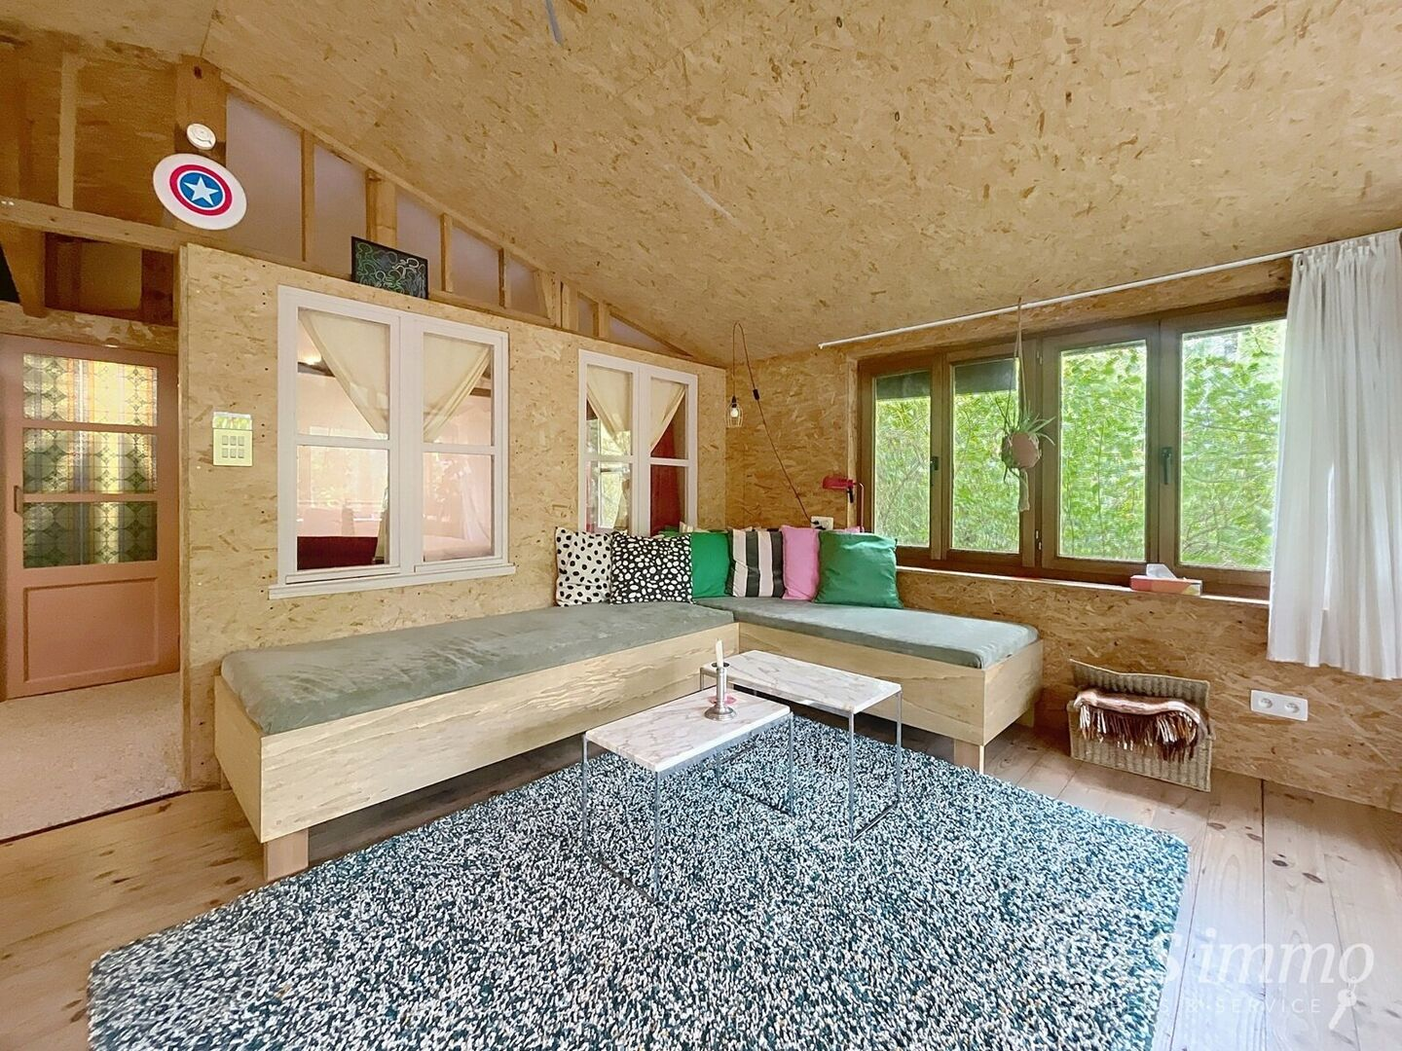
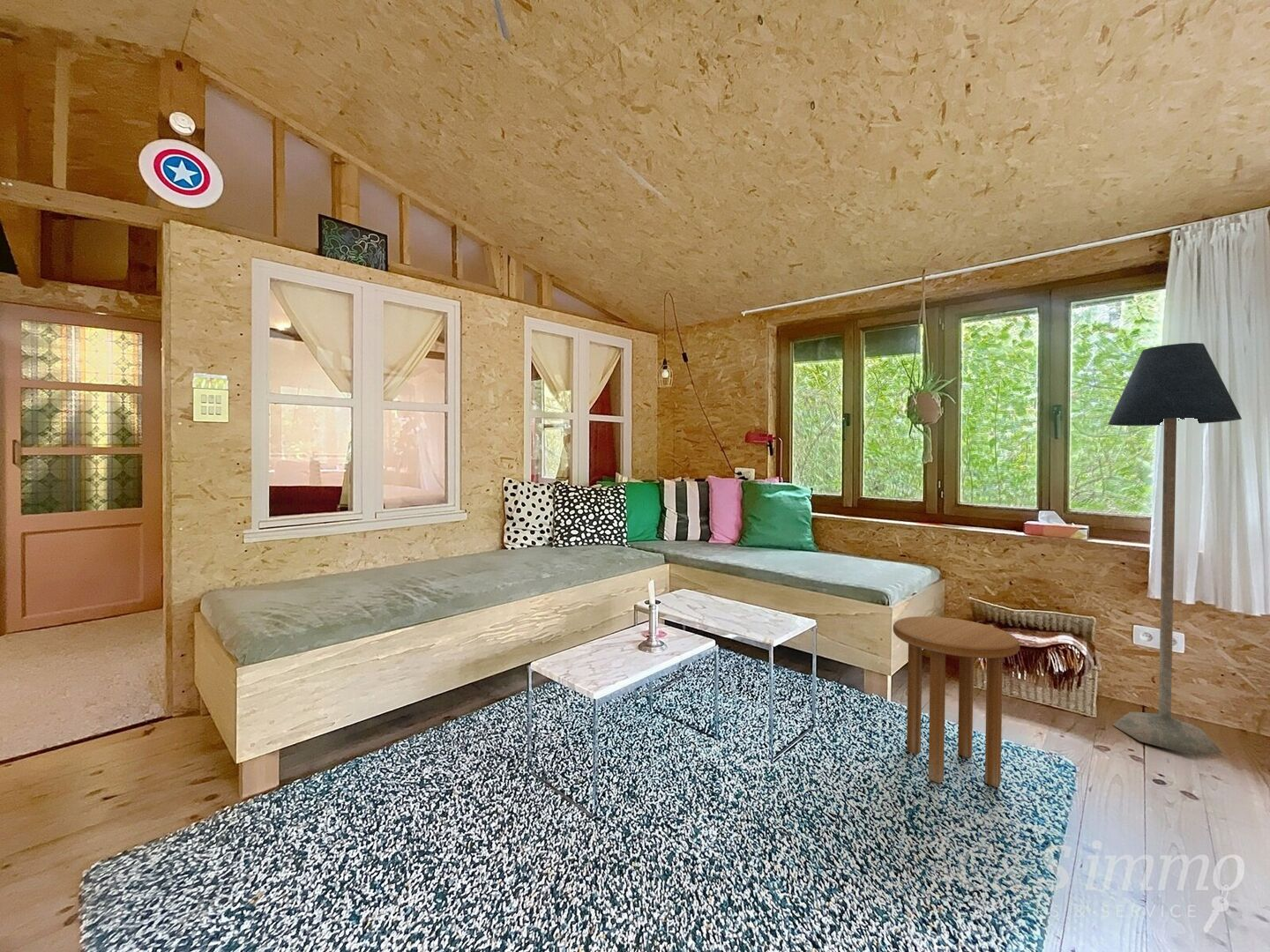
+ floor lamp (1168, 541)
+ side table (959, 698)
